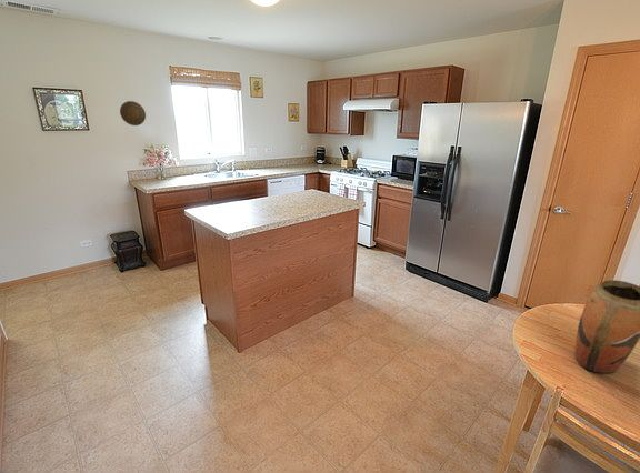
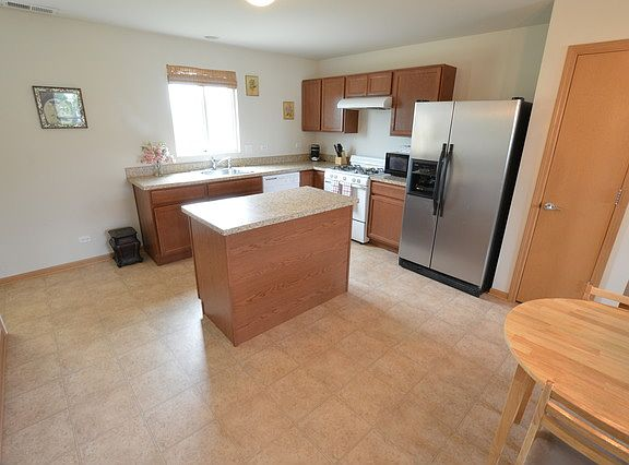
- decorative plate (133, 113)
- vase (609, 326)
